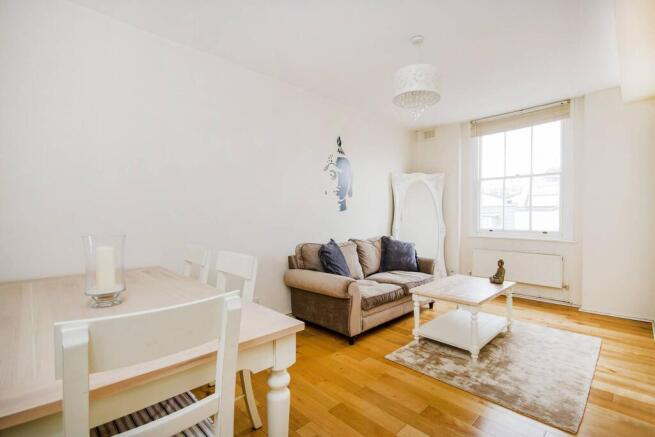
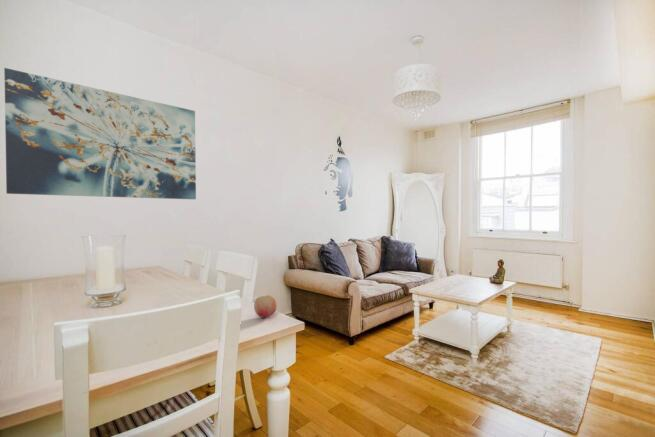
+ fruit (265, 306)
+ wall art (116, 145)
